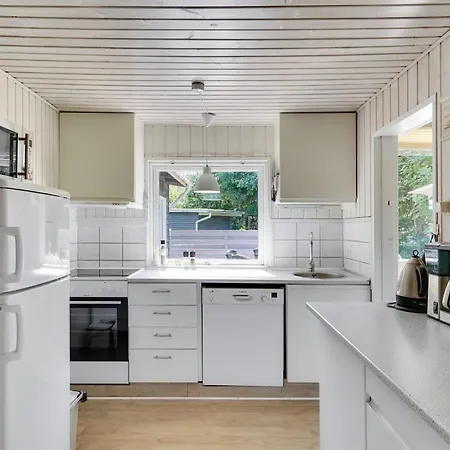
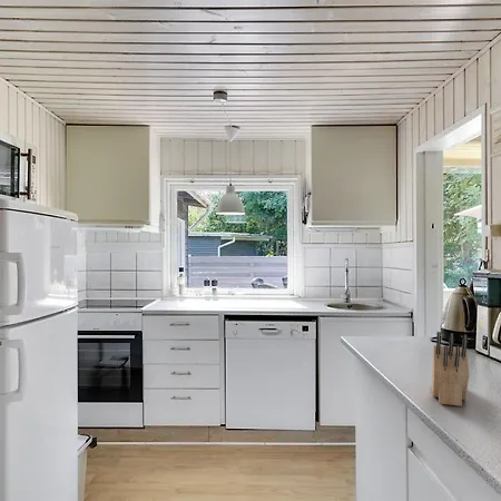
+ knife block (449, 362)
